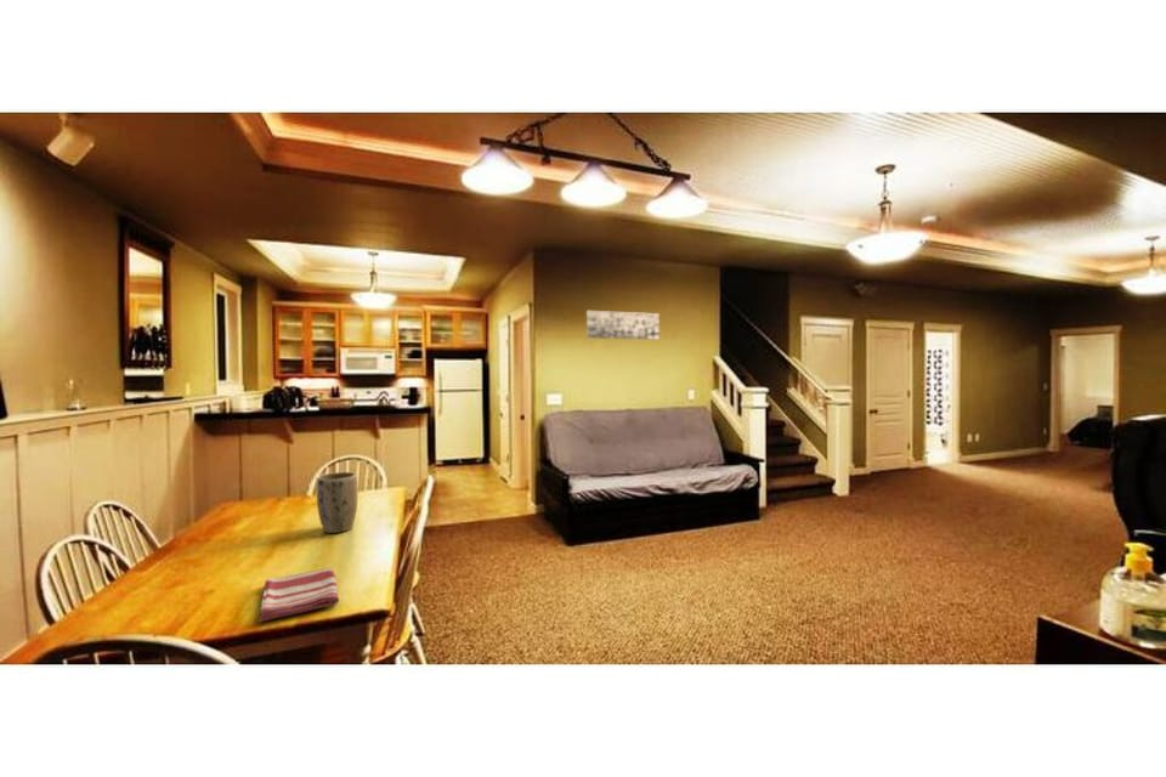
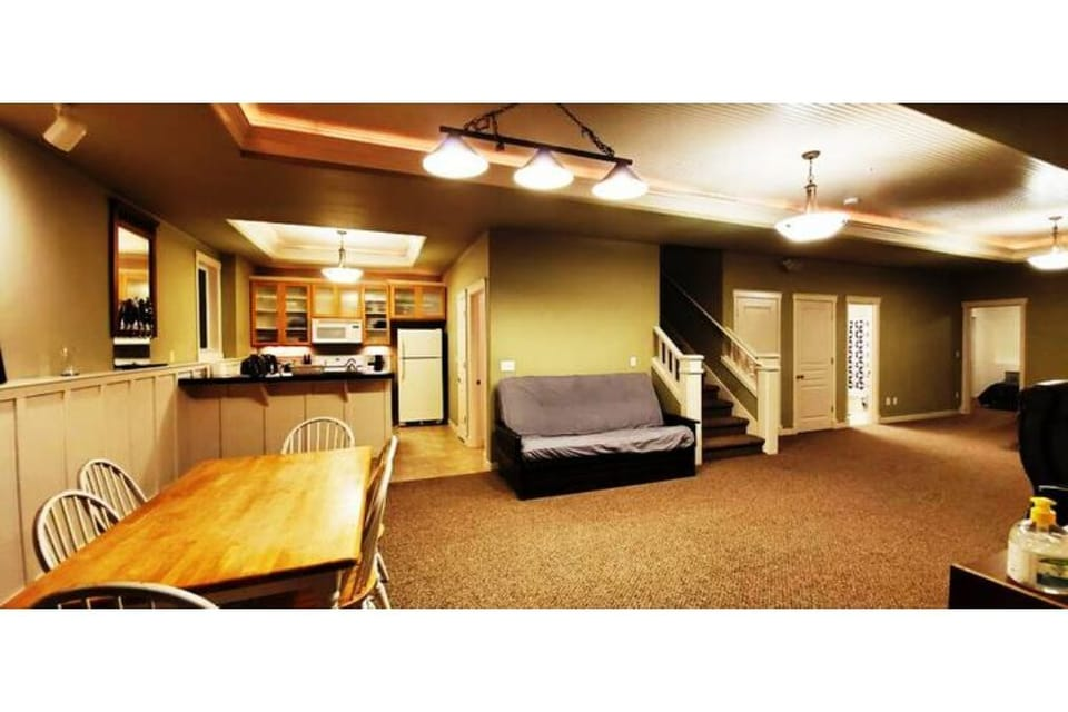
- wall art (623, 325)
- plant pot (338, 501)
- dish towel (300, 590)
